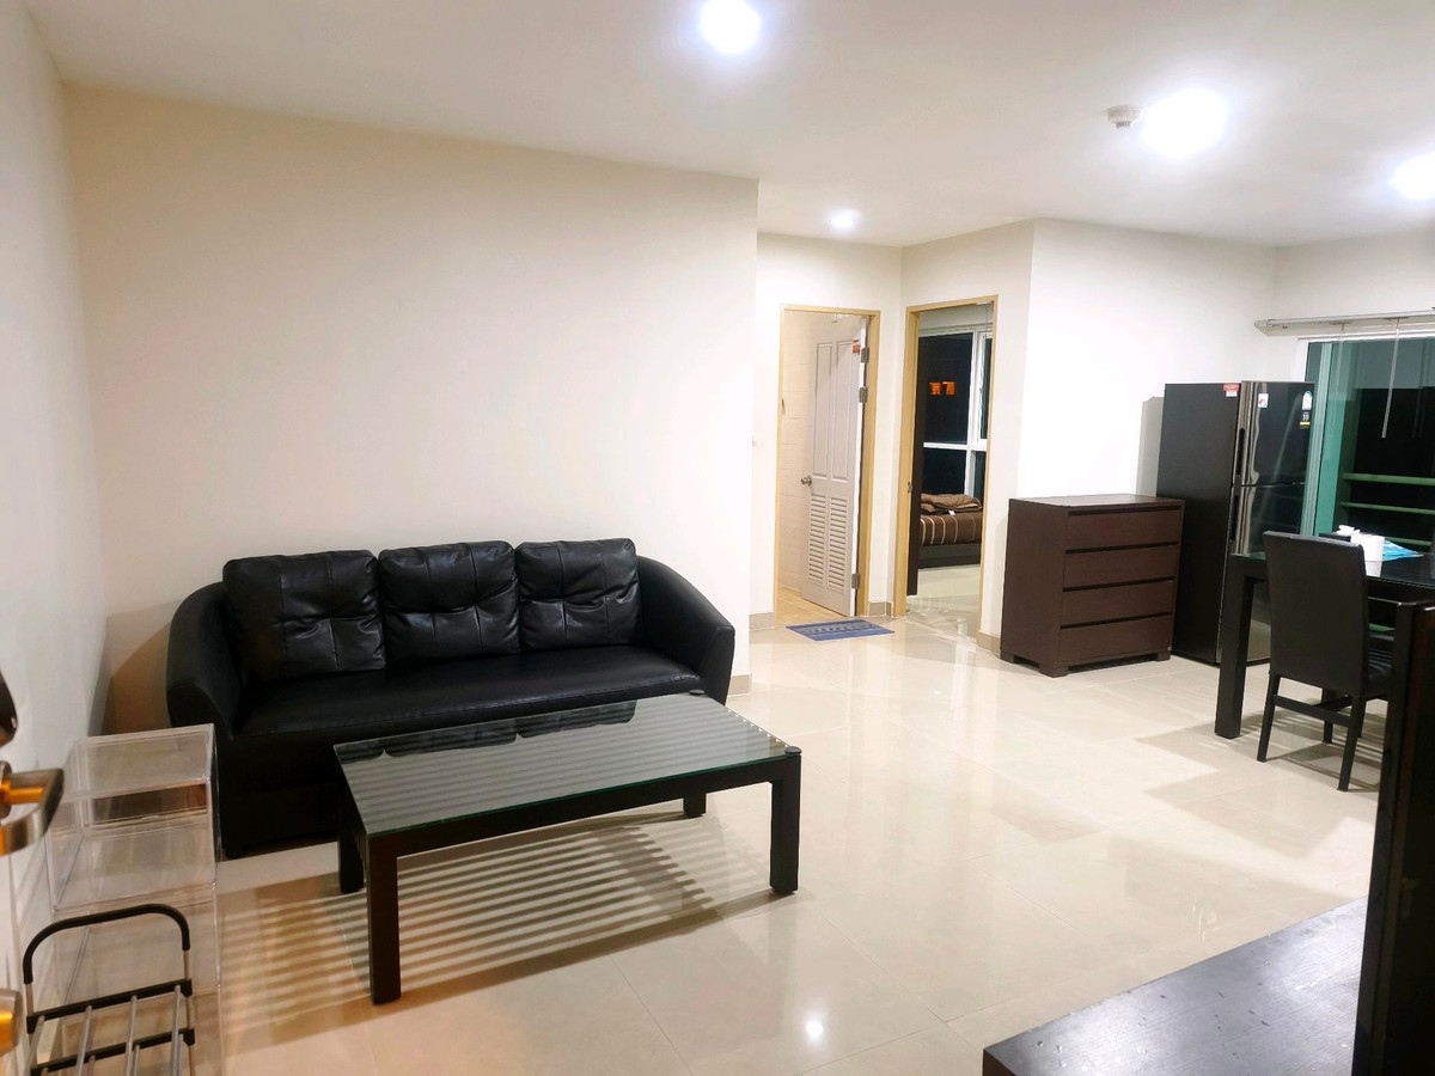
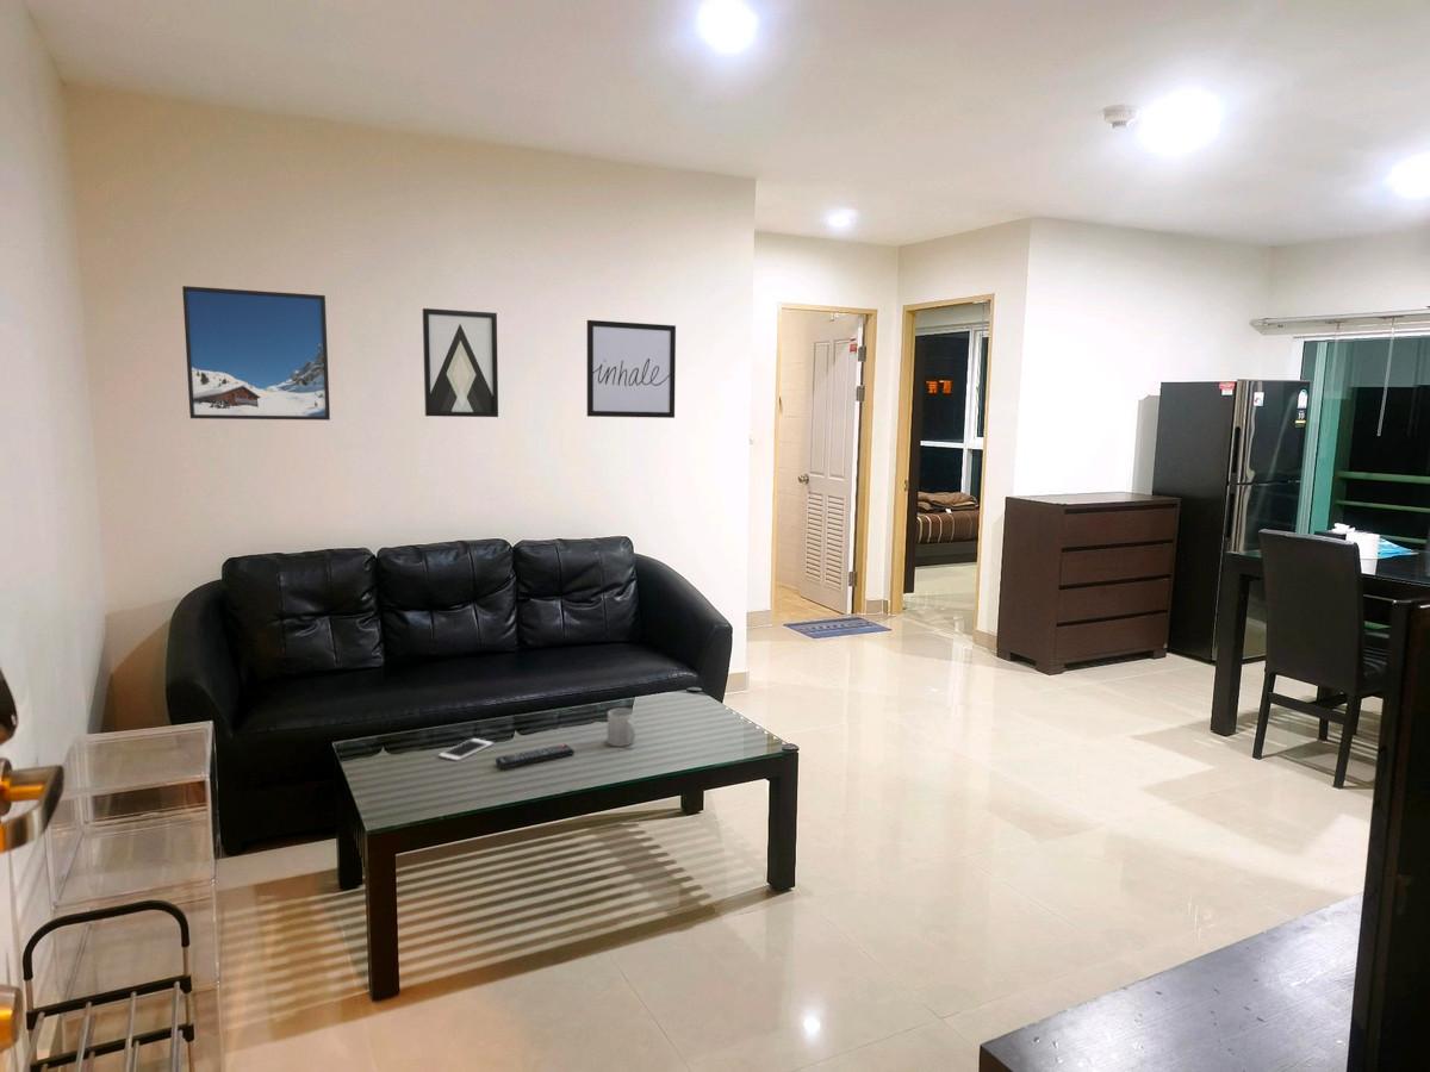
+ cell phone (466, 748)
+ wall art (632, 369)
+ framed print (259, 355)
+ remote control (535, 756)
+ wall art (461, 363)
+ mug (623, 728)
